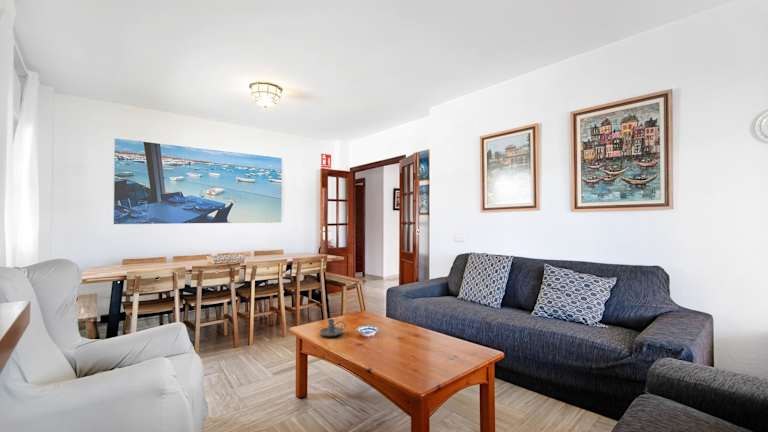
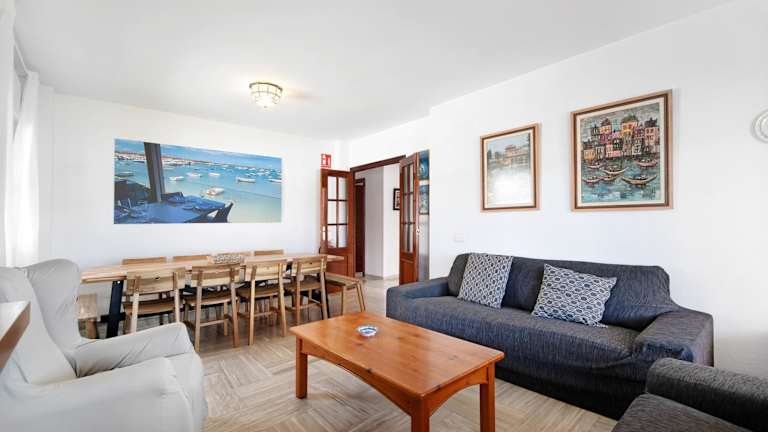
- candle holder (333, 326)
